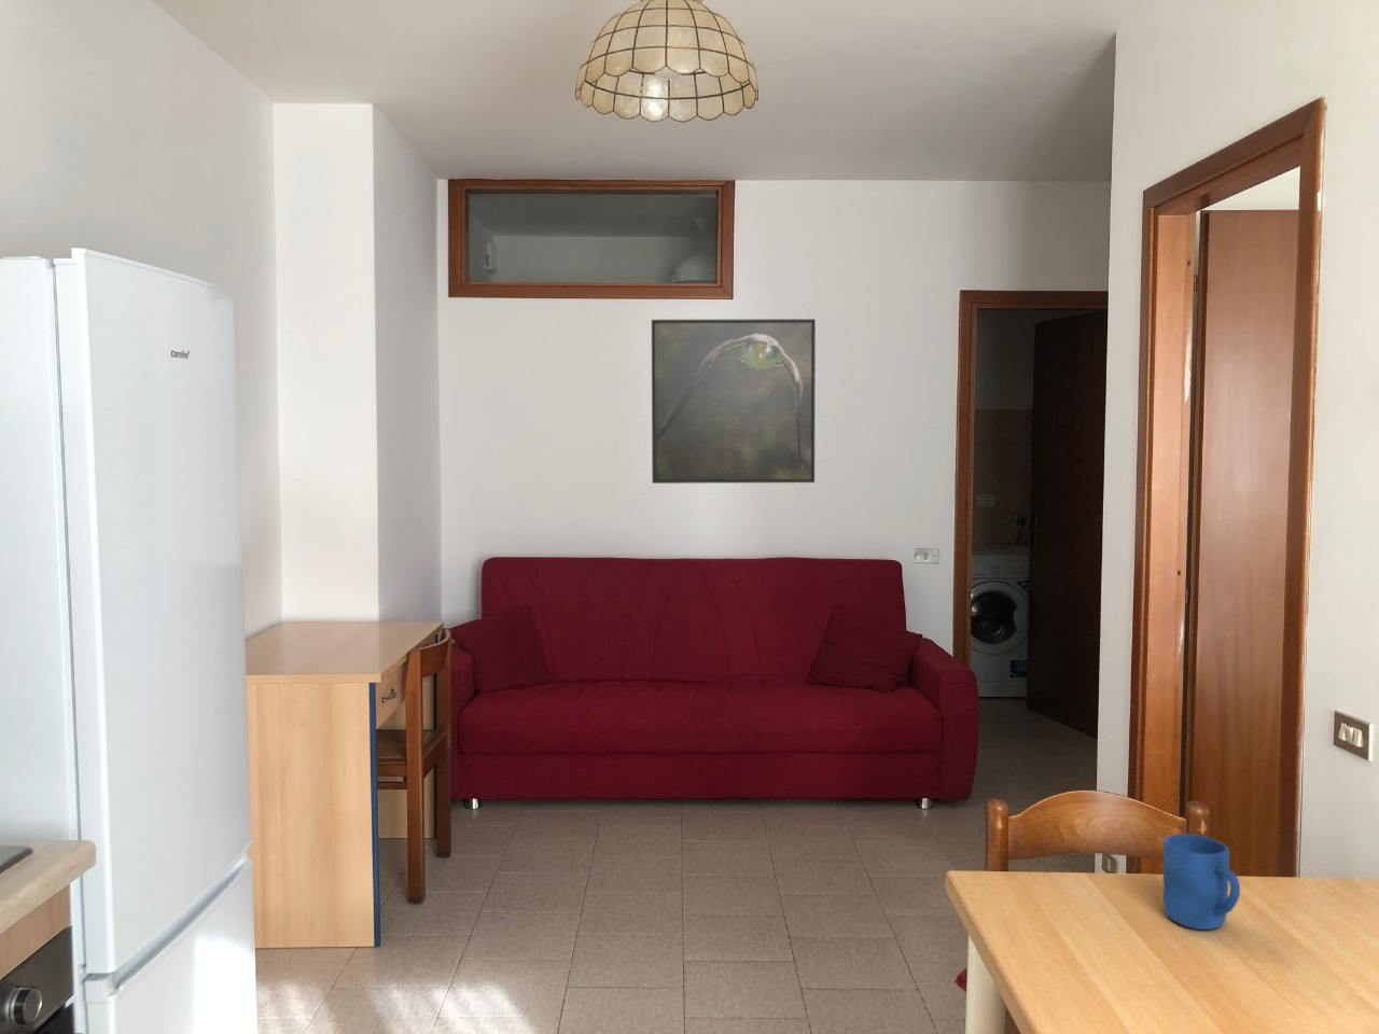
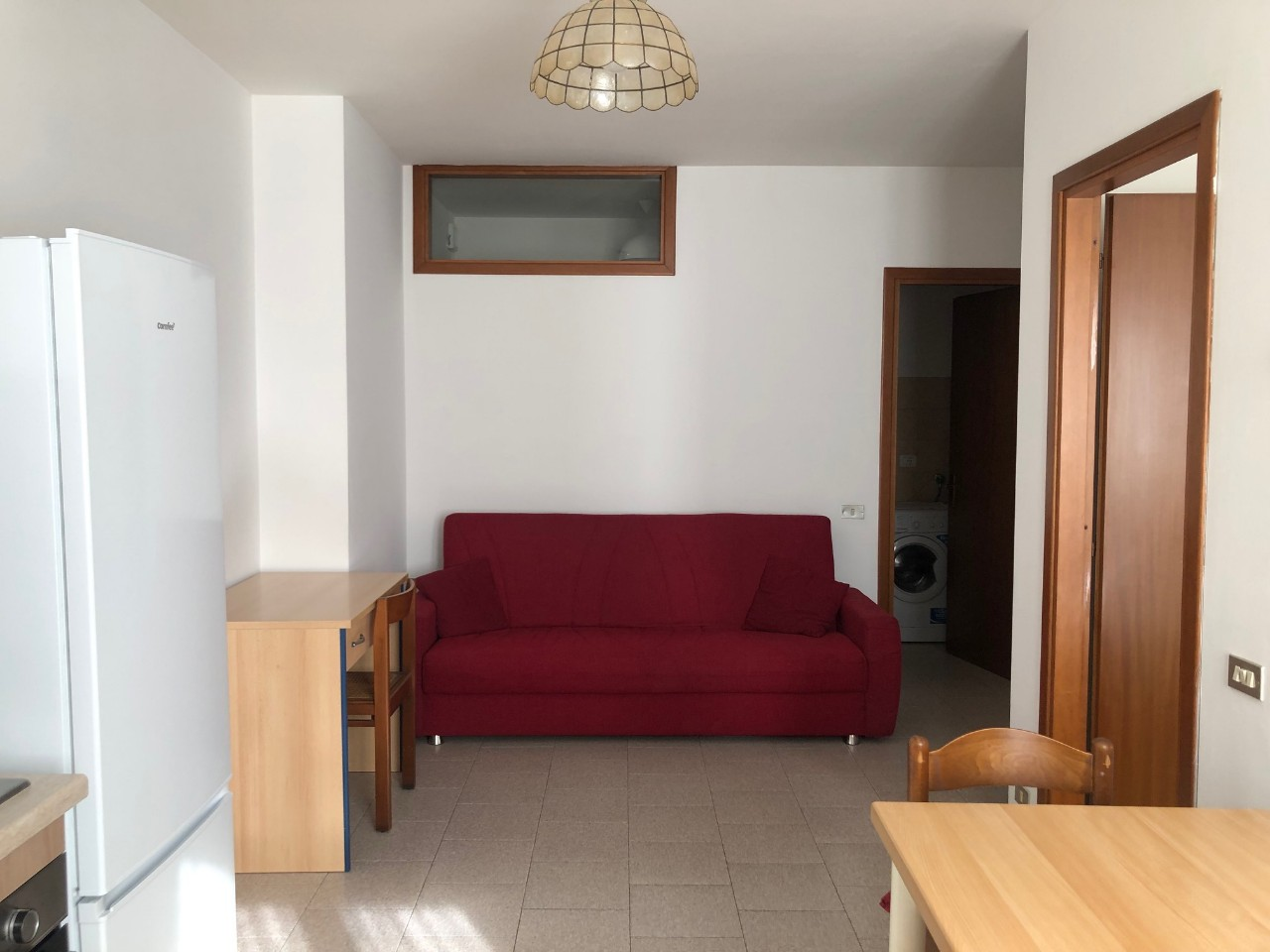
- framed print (733, 401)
- mug (1204, 886)
